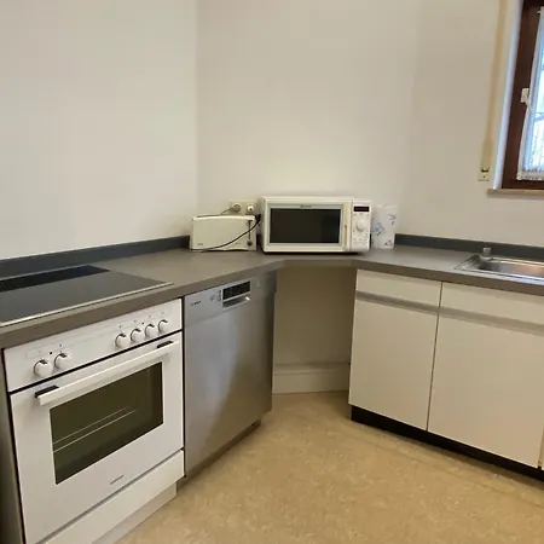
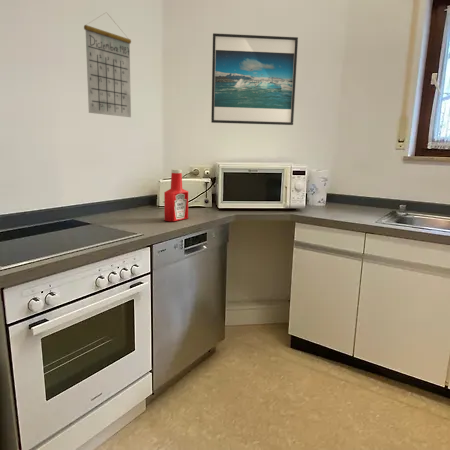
+ soap bottle (176, 194)
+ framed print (254, 80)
+ calendar (109, 64)
